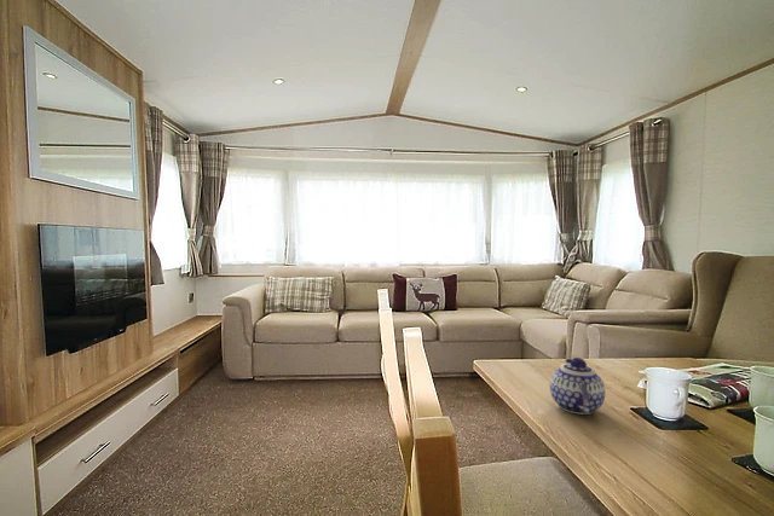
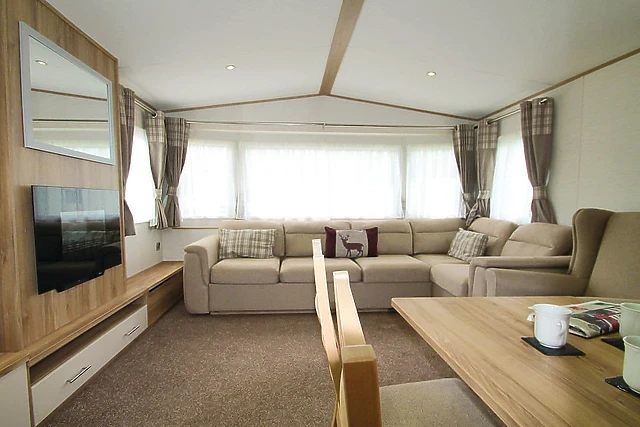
- teapot (576, 382)
